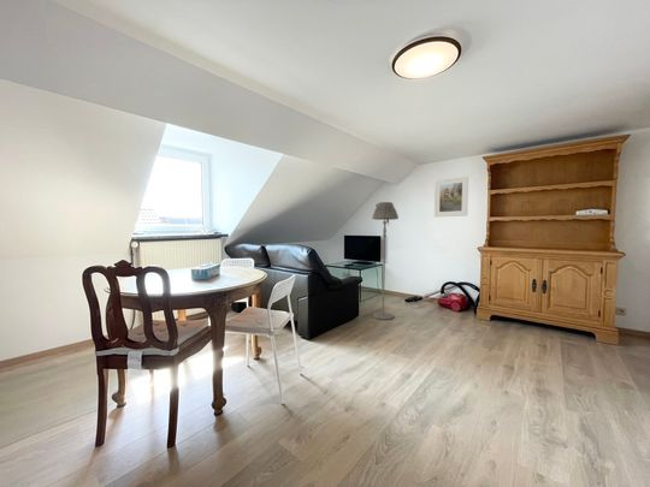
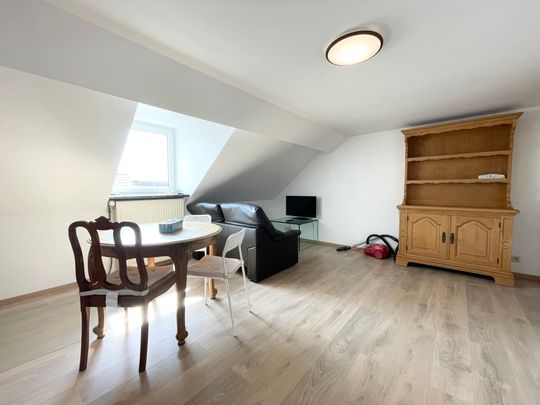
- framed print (450, 197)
- floor lamp (384, 260)
